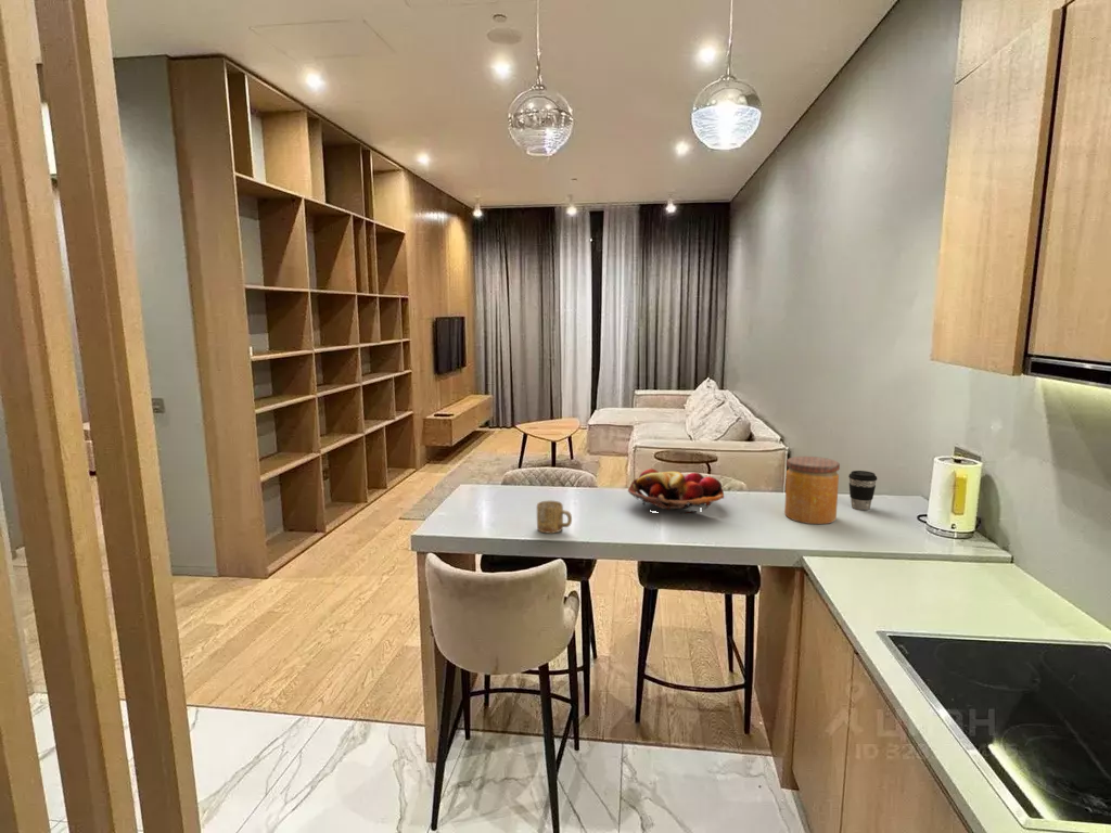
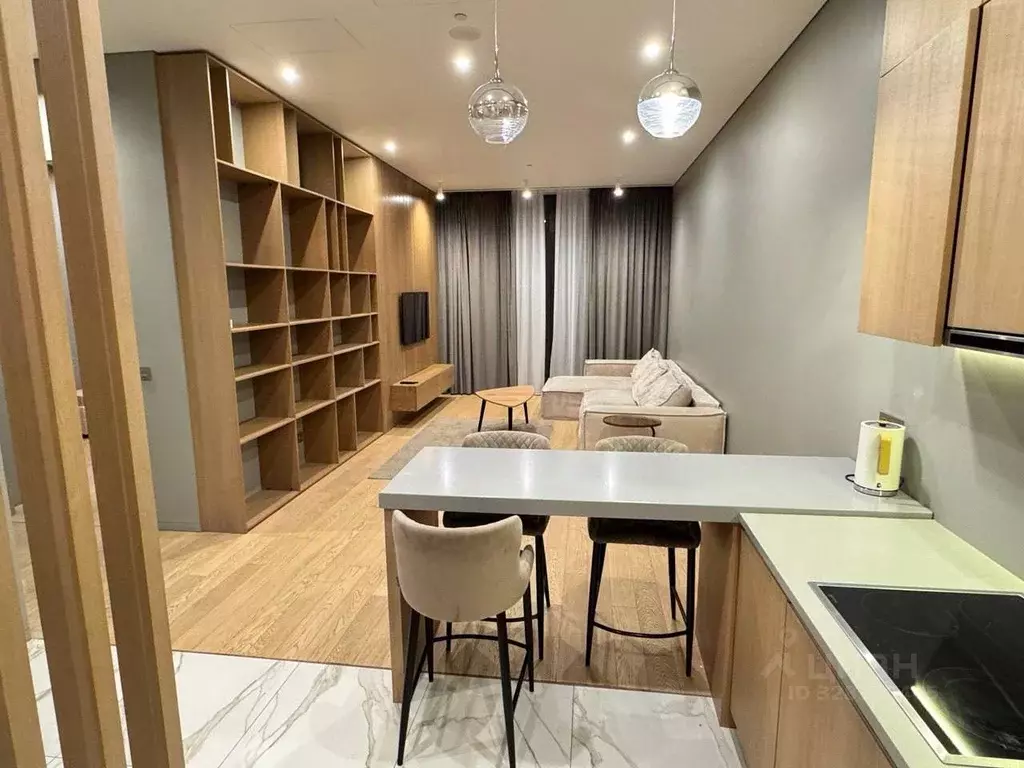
- mug (554, 516)
- coffee cup (861, 490)
- jar (810, 489)
- fruit basket (675, 488)
